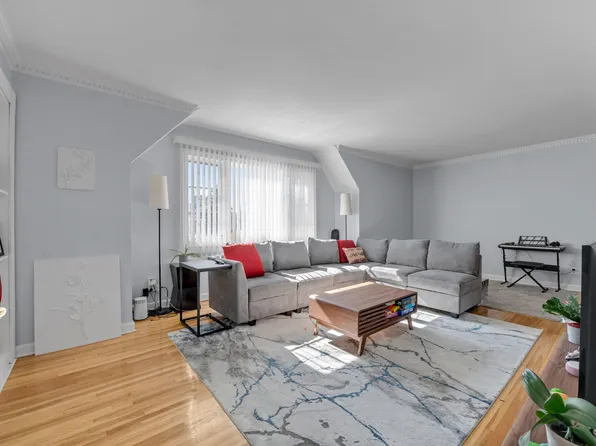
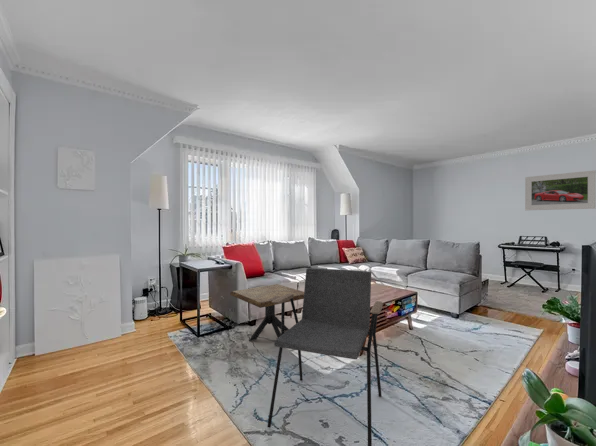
+ side table (270, 313)
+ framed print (558, 191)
+ armchair (328, 344)
